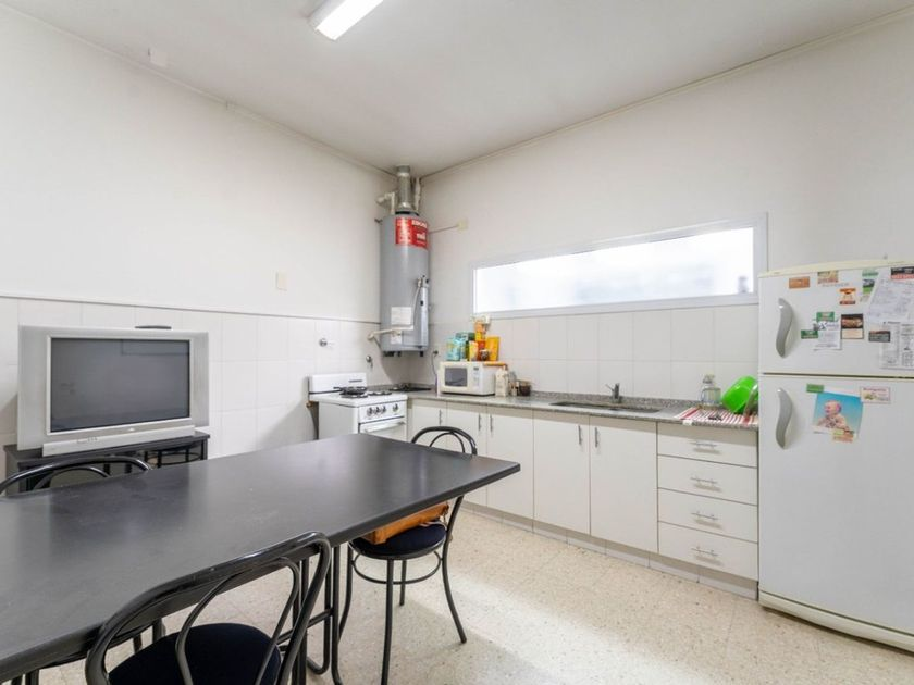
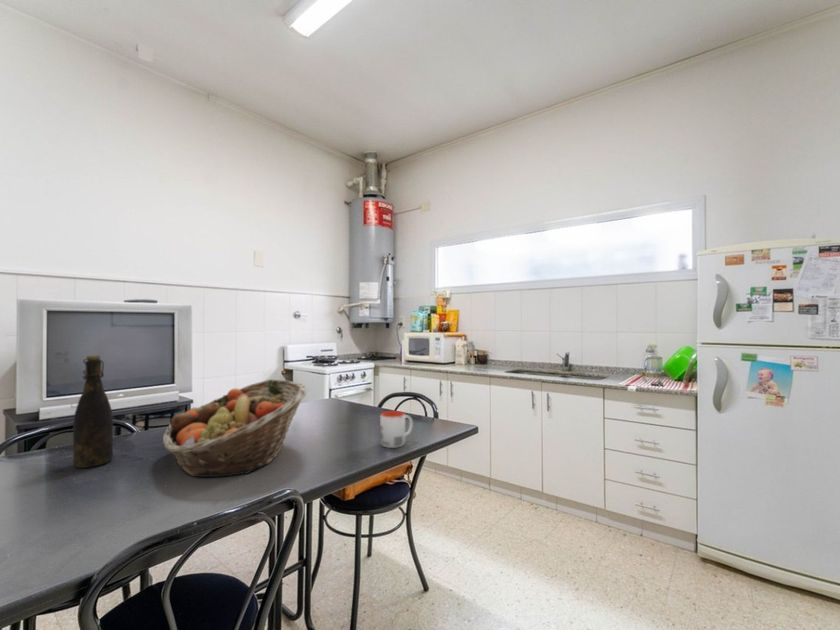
+ fruit basket (238, 421)
+ bottle (93, 409)
+ mug (397, 427)
